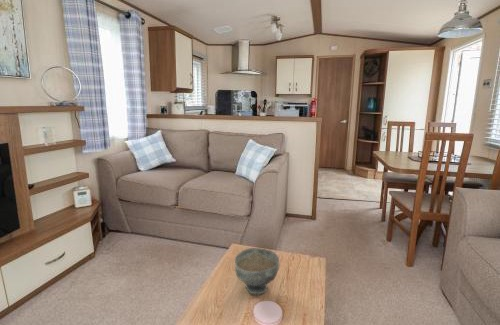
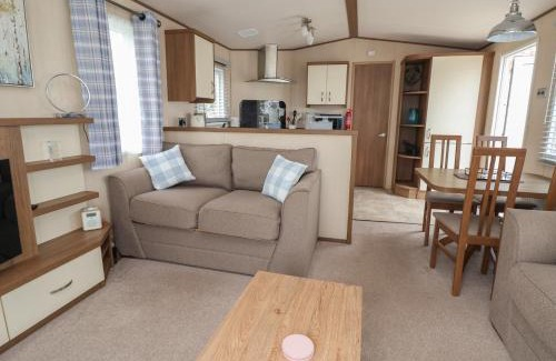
- bowl (256, 273)
